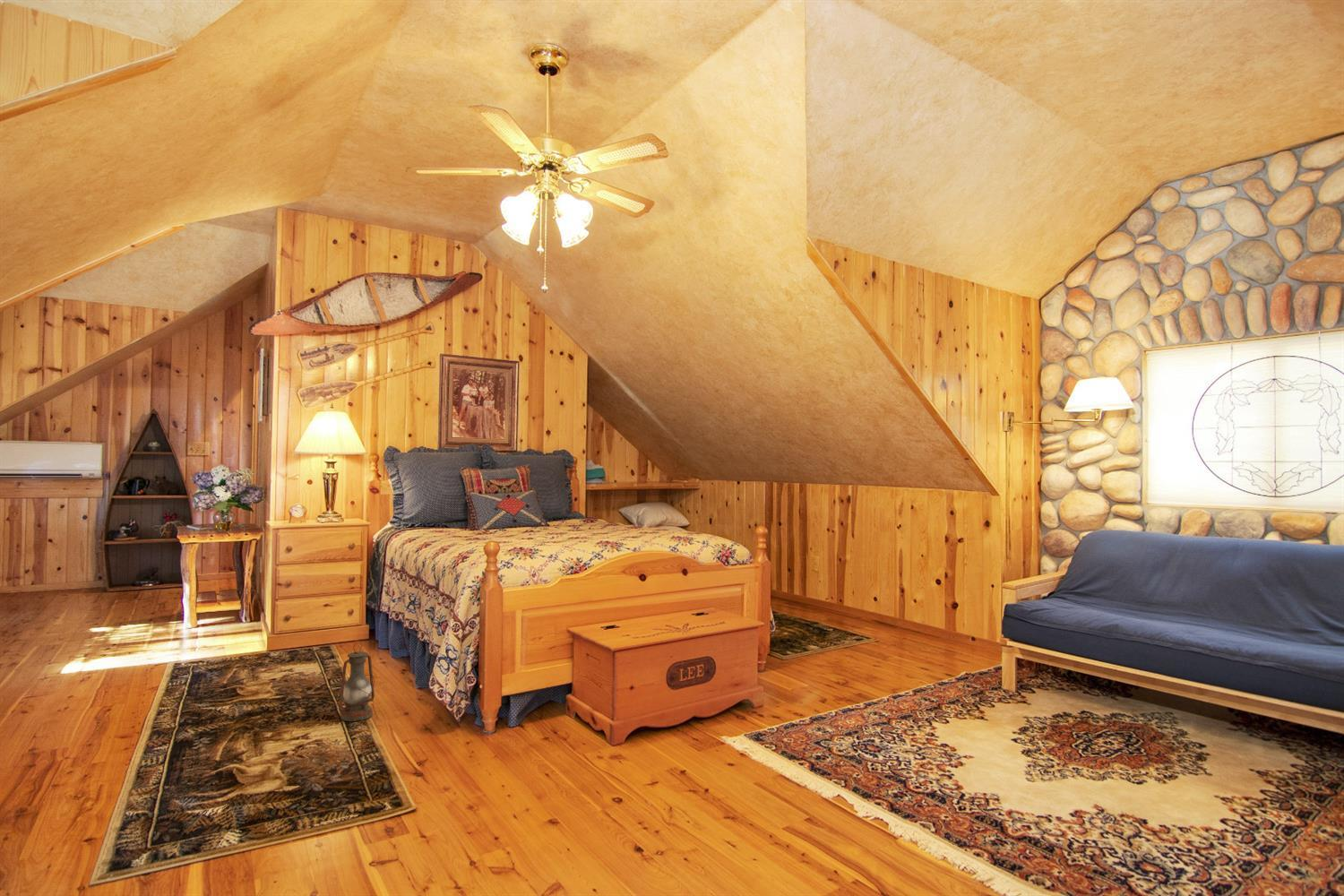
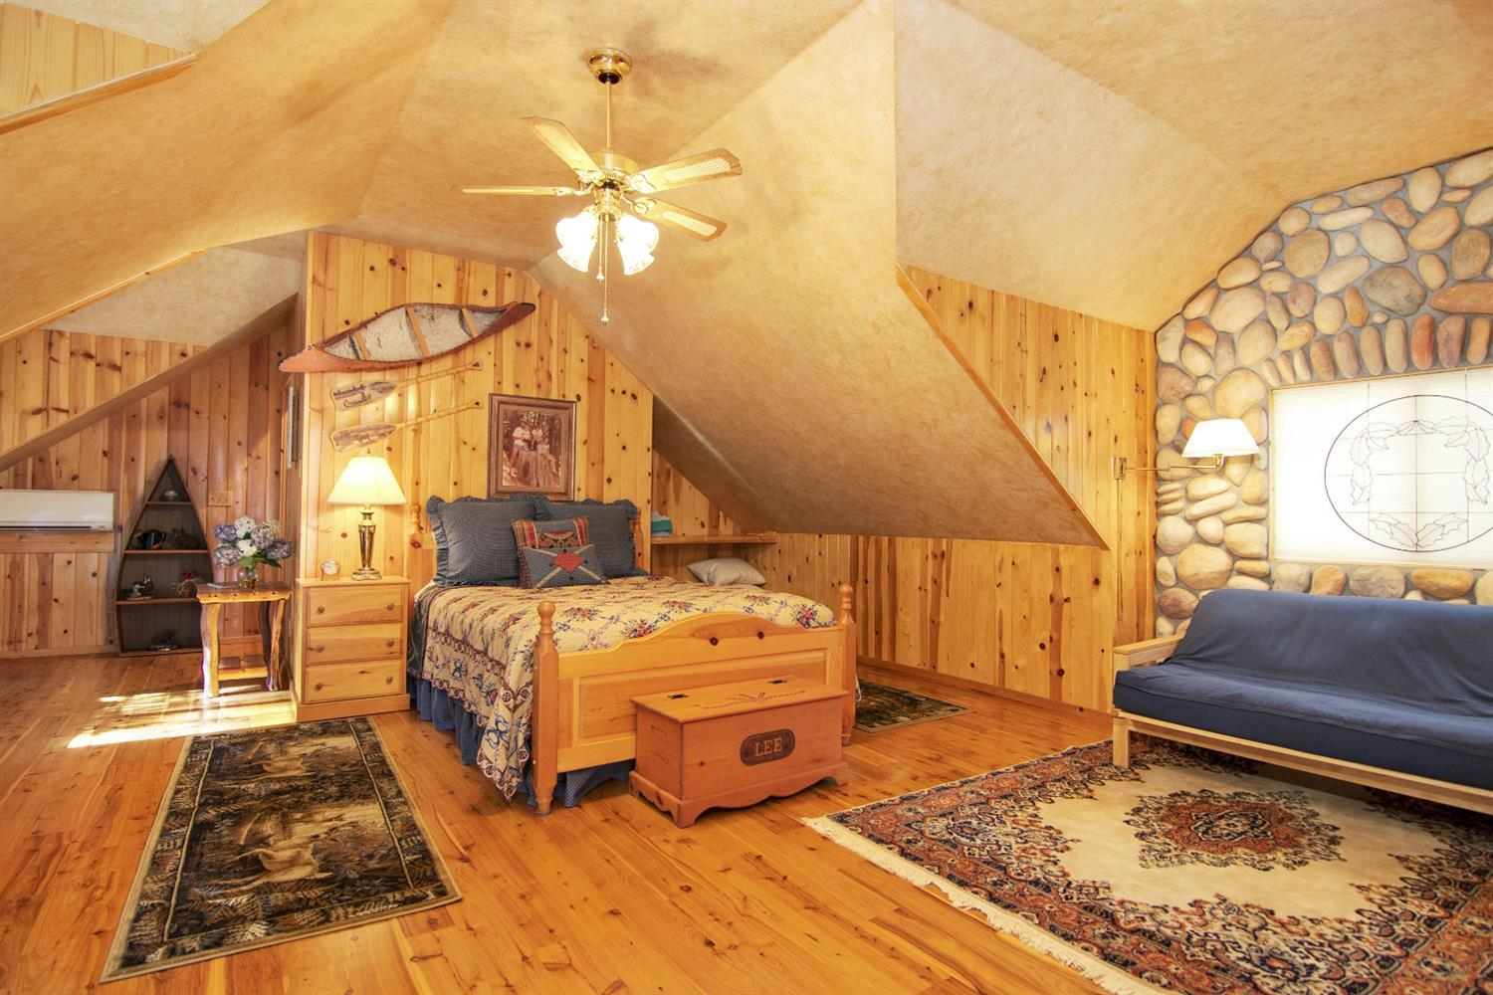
- lantern (357, 679)
